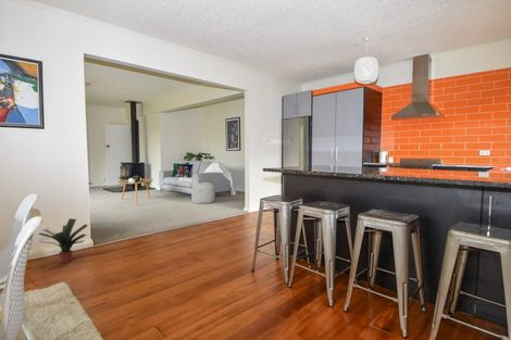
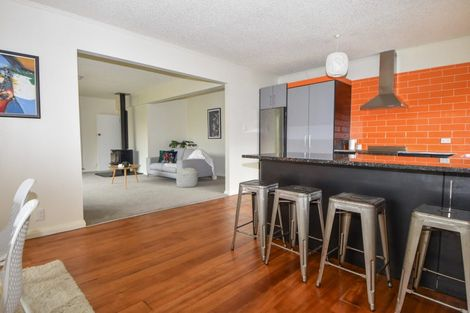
- potted plant (61, 239)
